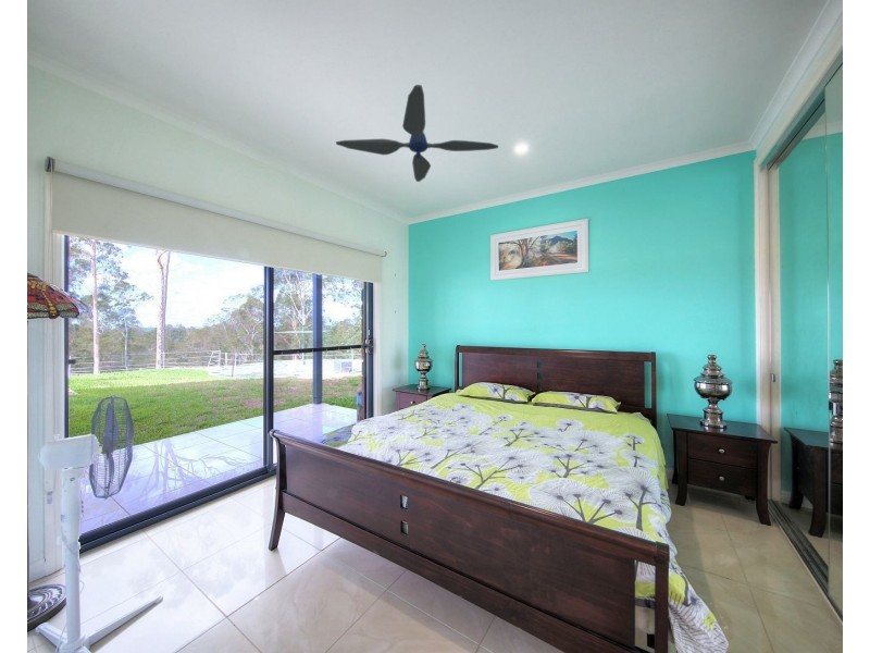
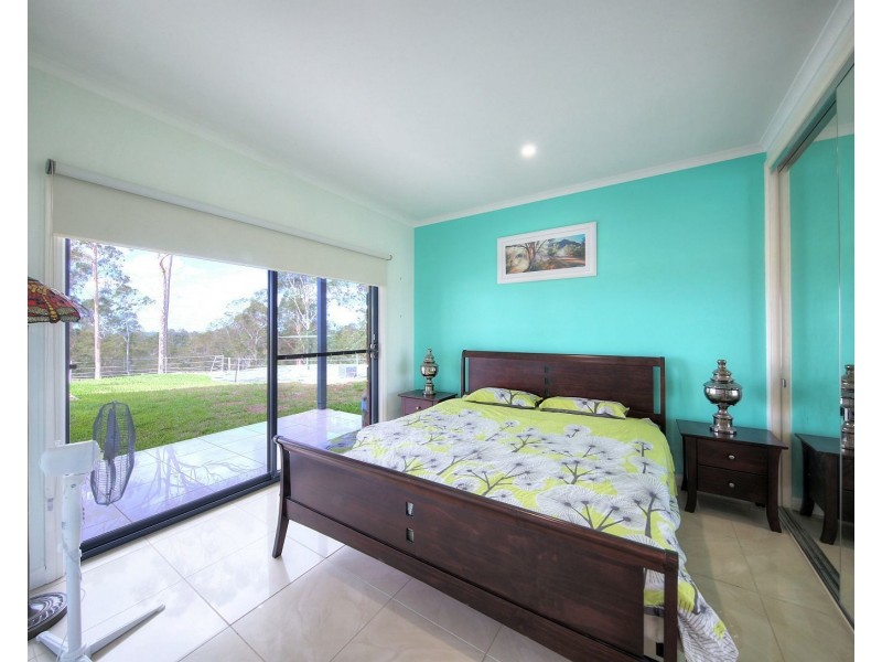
- ceiling fan (418, 143)
